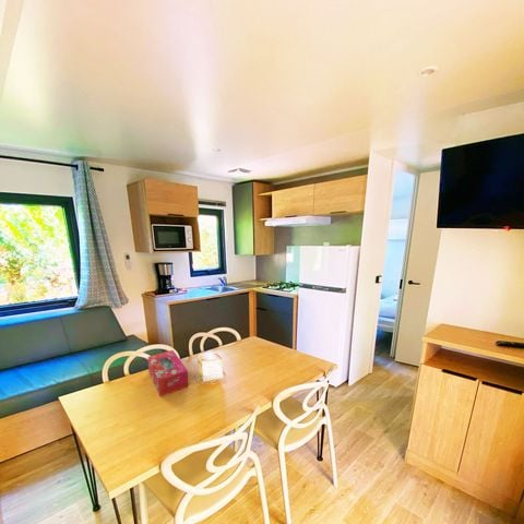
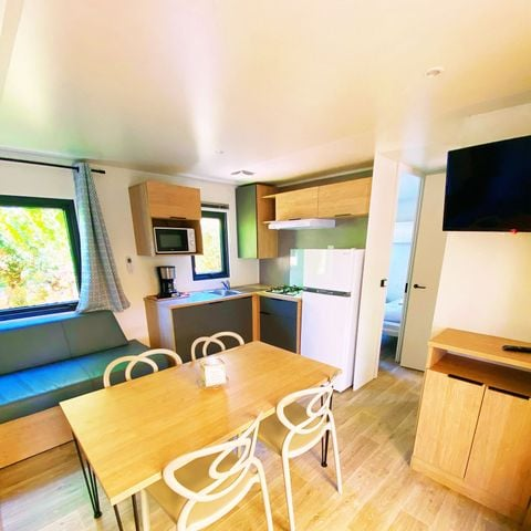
- tissue box (167, 371)
